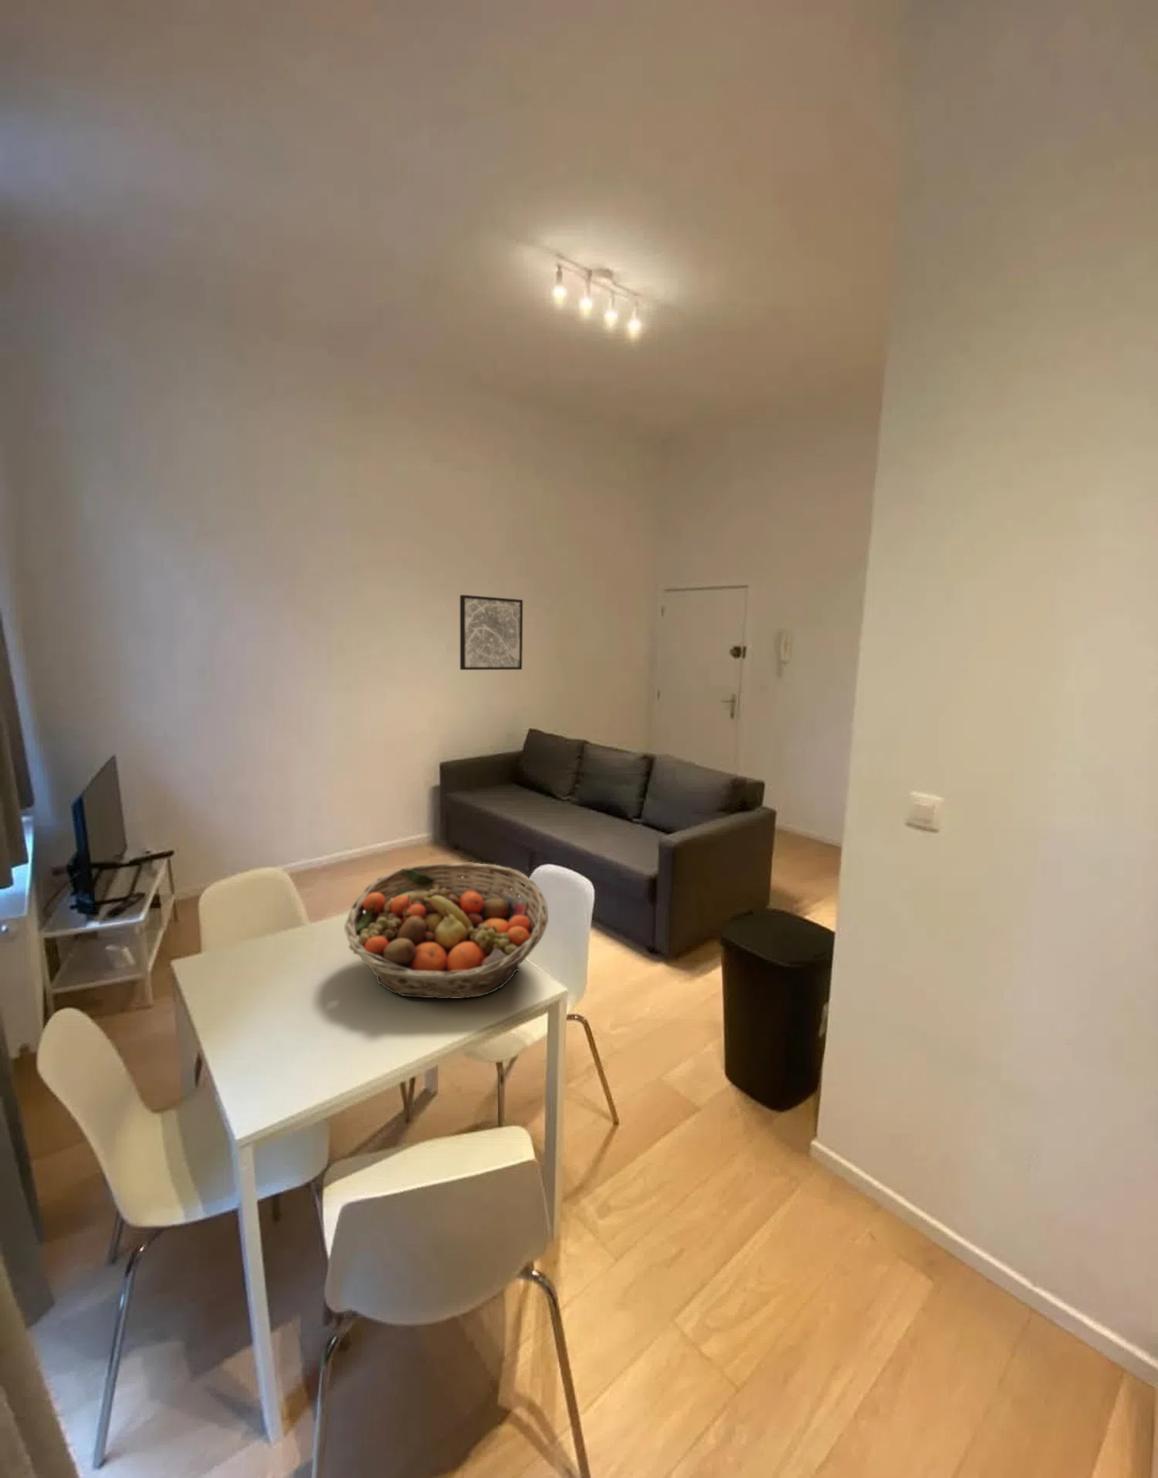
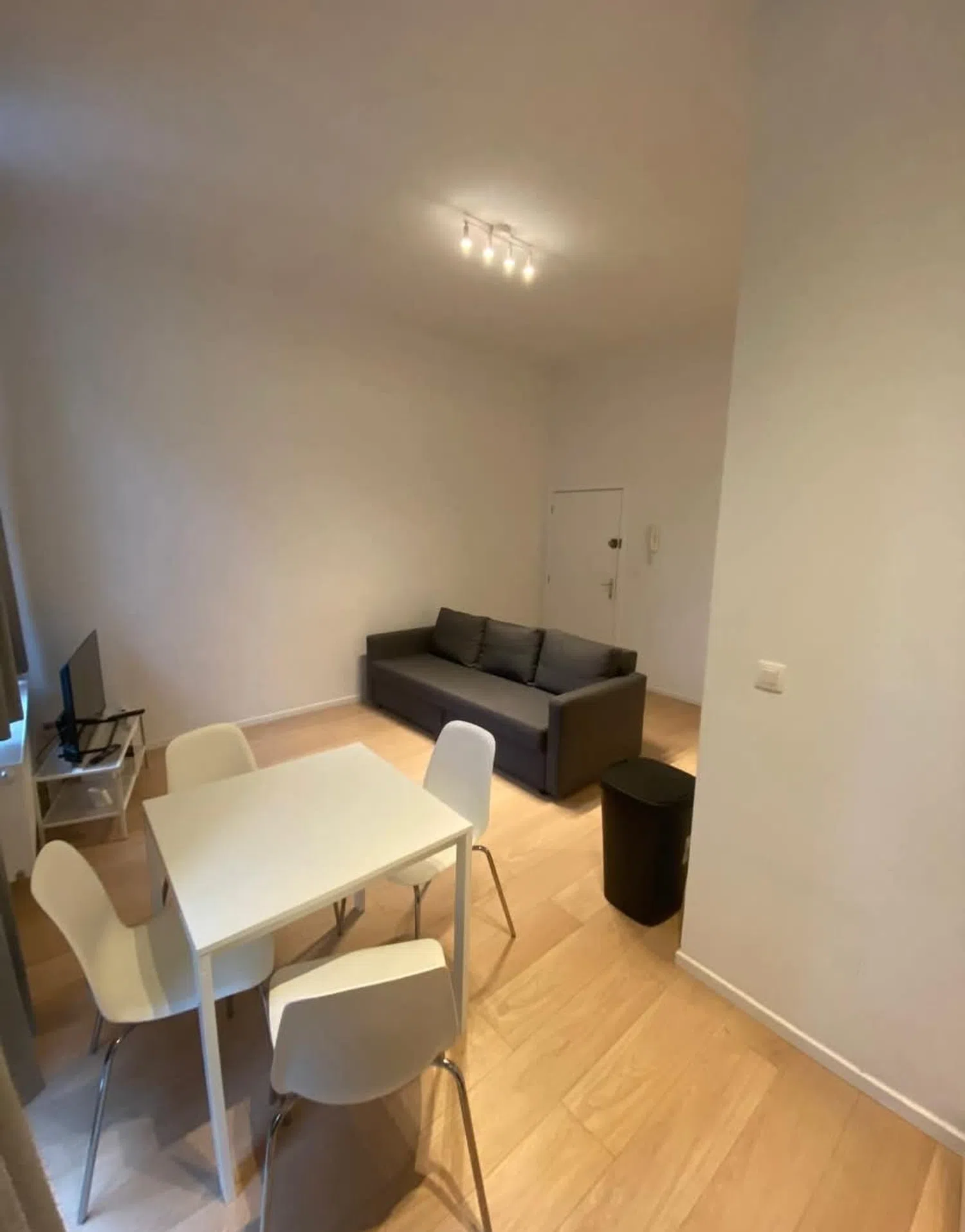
- fruit basket (449, 927)
- wall art (492, 633)
